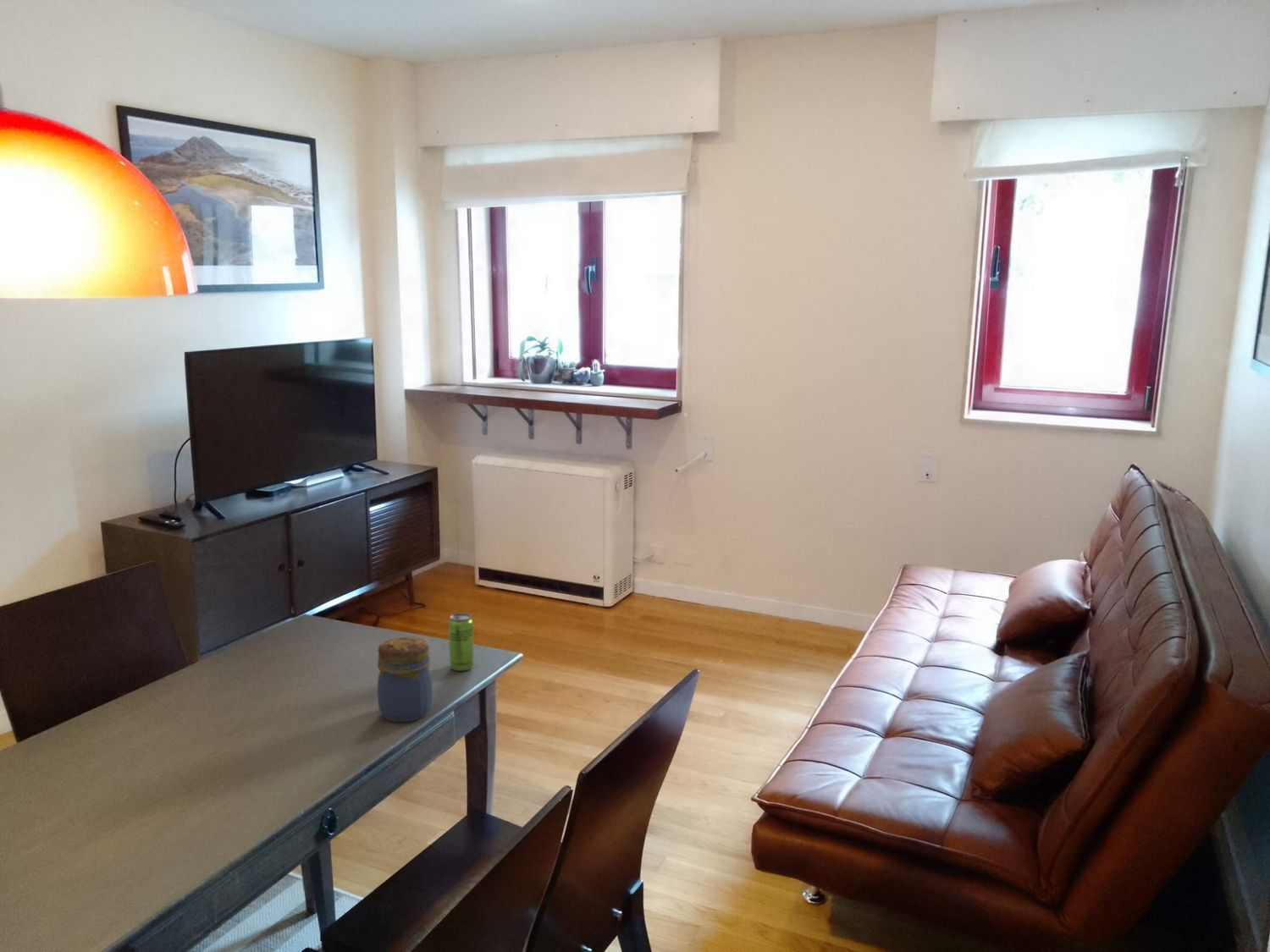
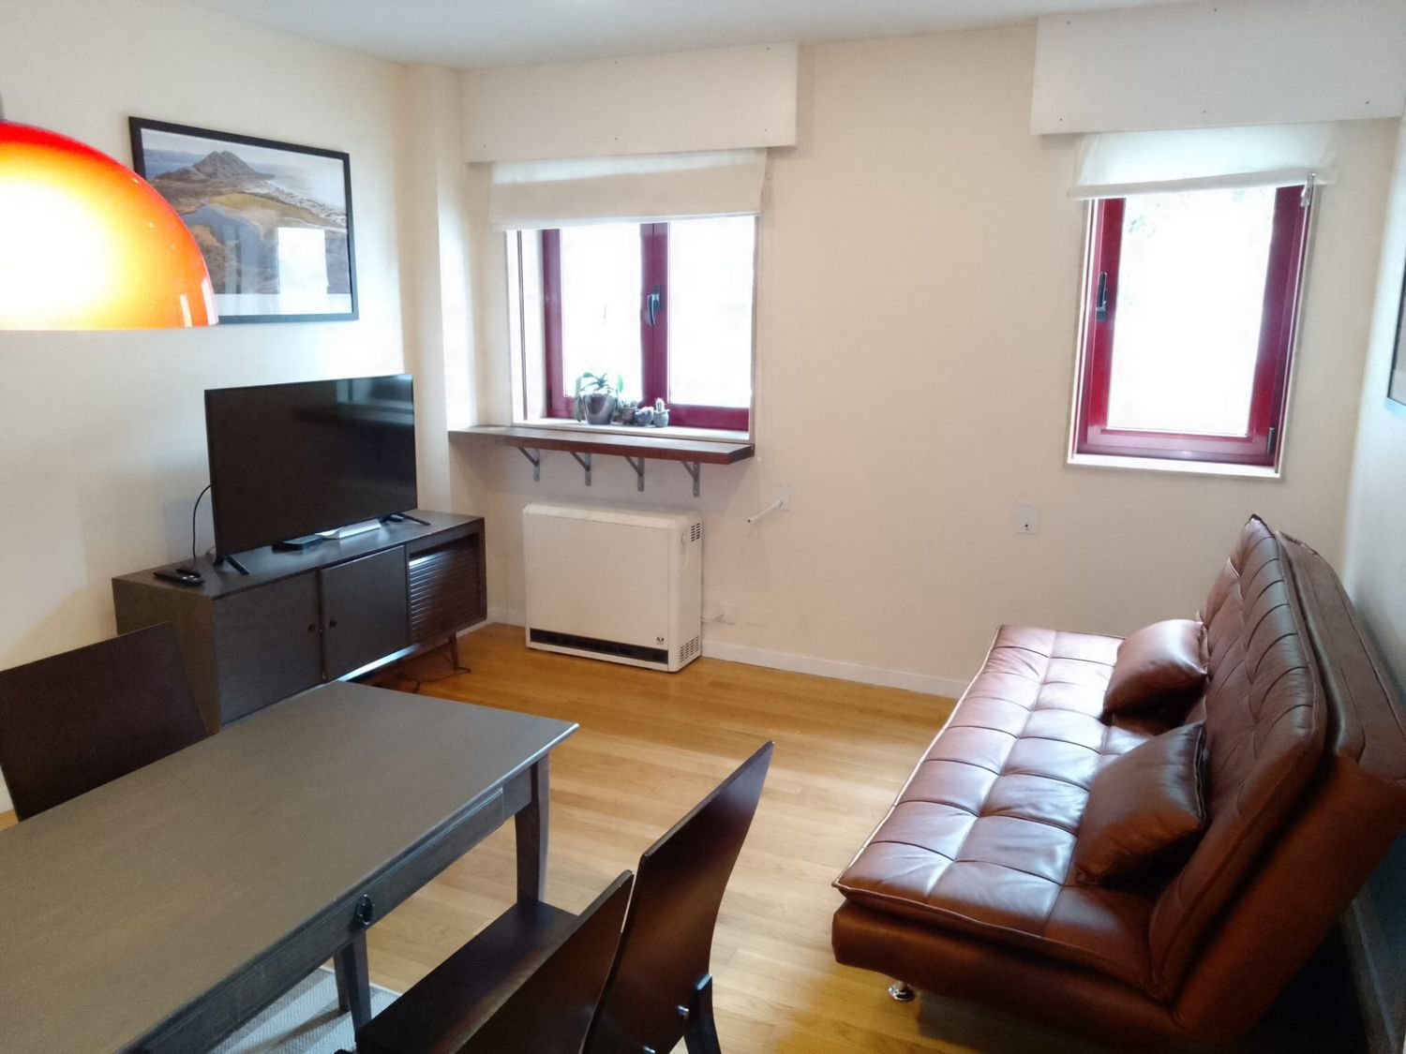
- jar (405, 676)
- beverage can (461, 641)
